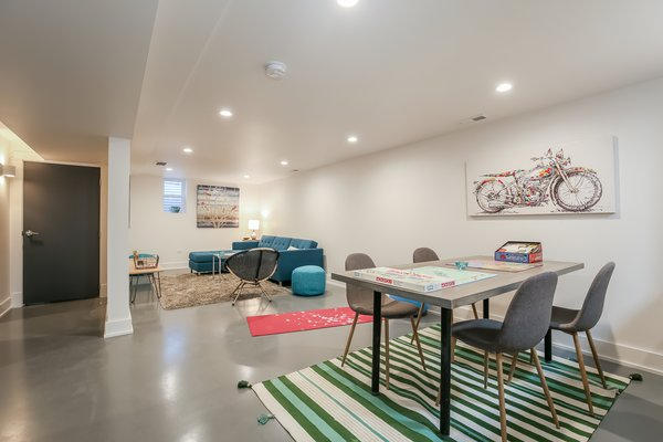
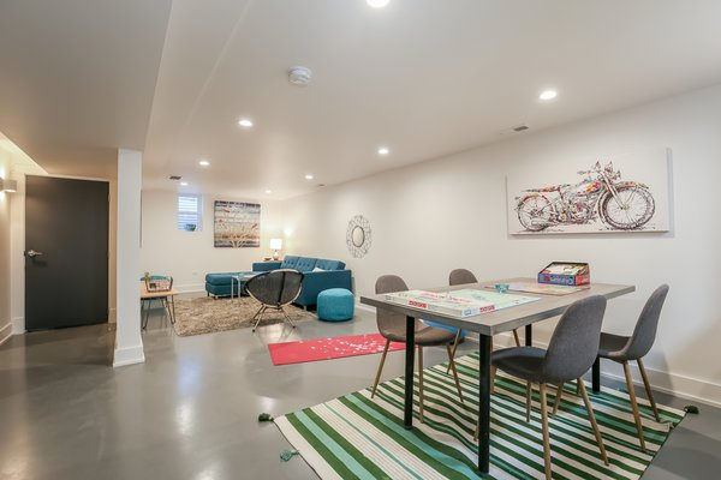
+ home mirror (358, 236)
